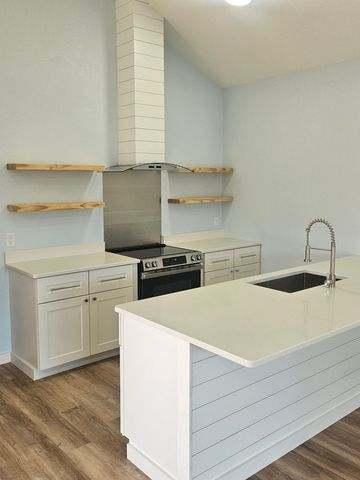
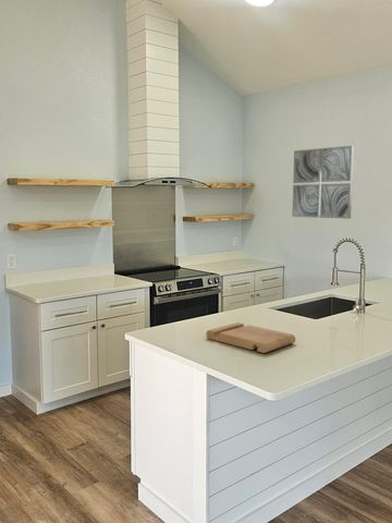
+ wall art (321, 184)
+ cutting board (249, 336)
